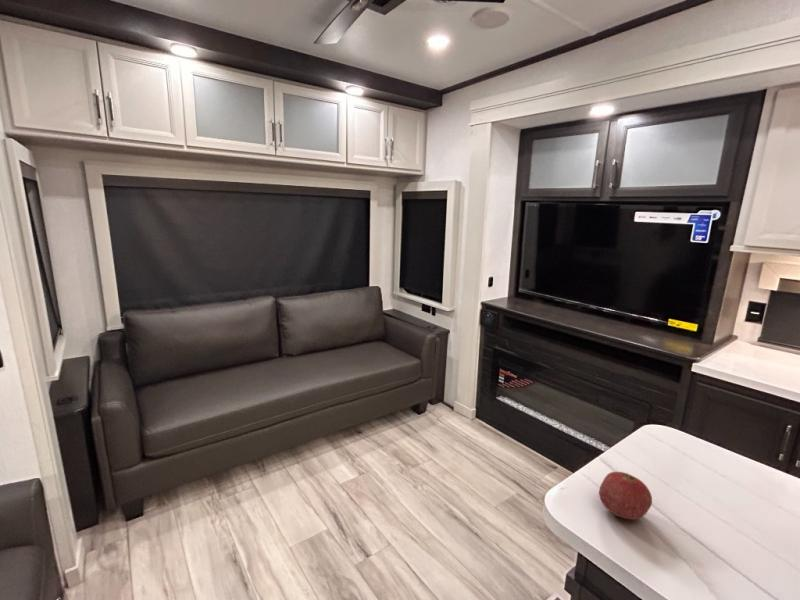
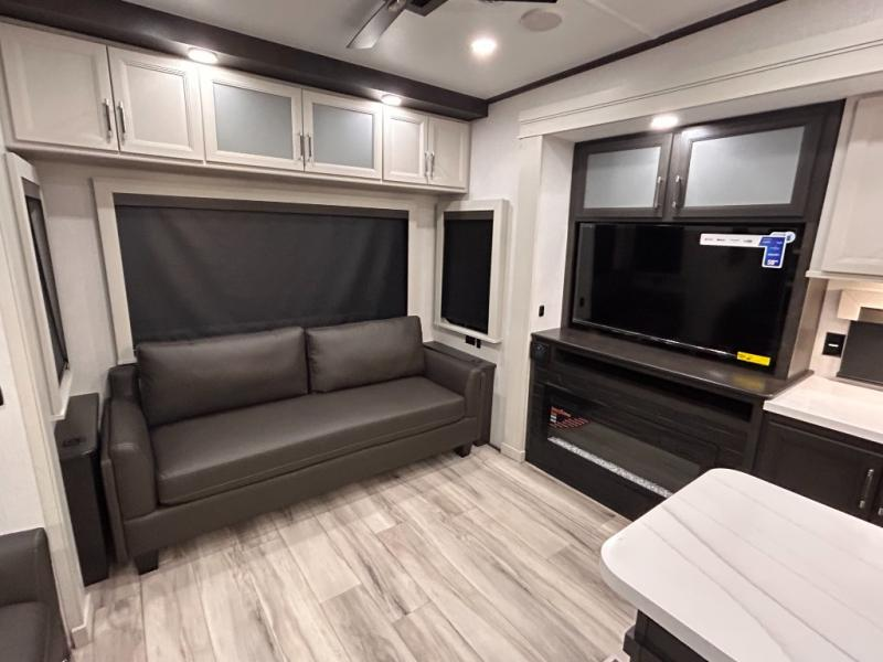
- fruit (624, 493)
